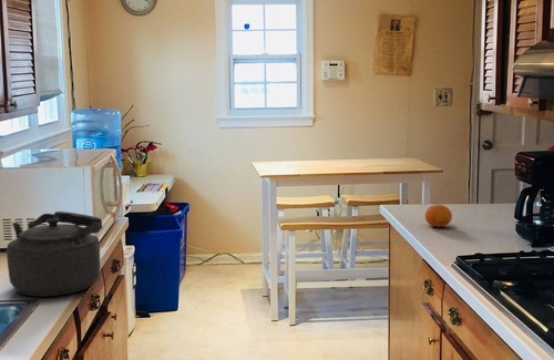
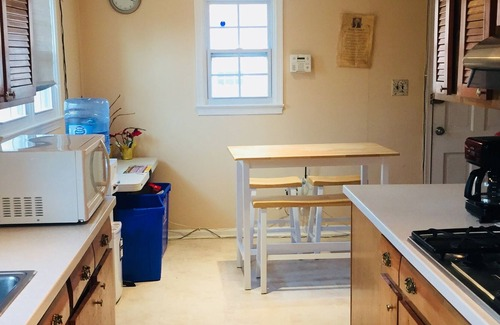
- fruit (438, 215)
- kettle (53, 250)
